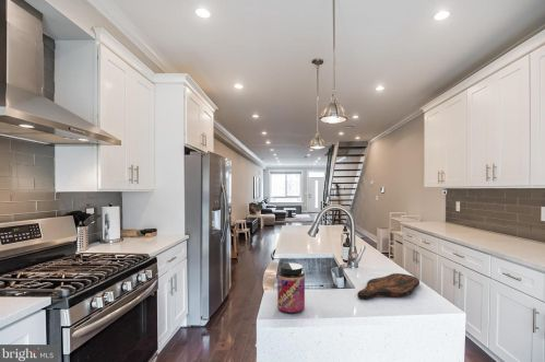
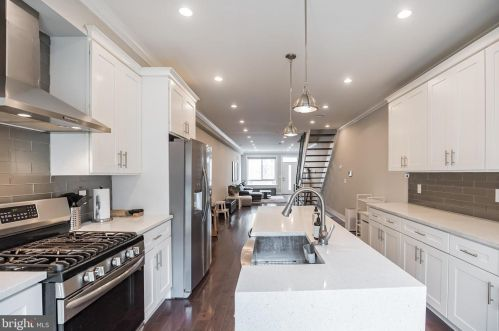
- cutting board (390, 285)
- jar (291, 287)
